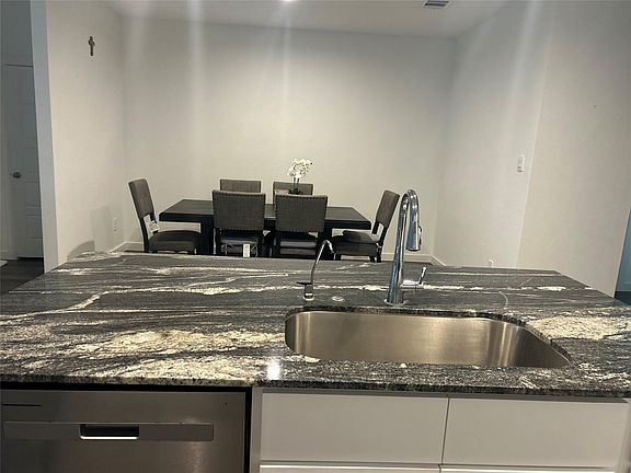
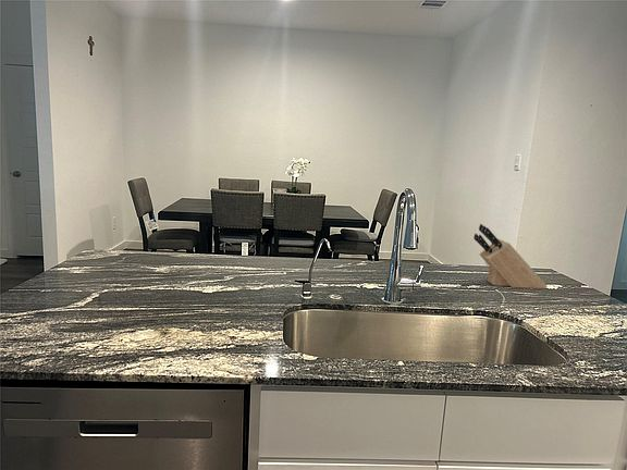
+ knife block (509, 256)
